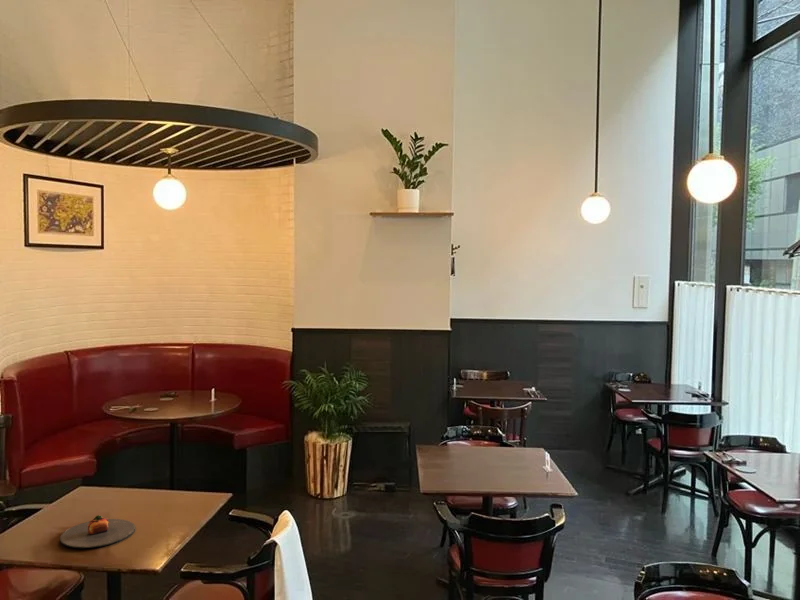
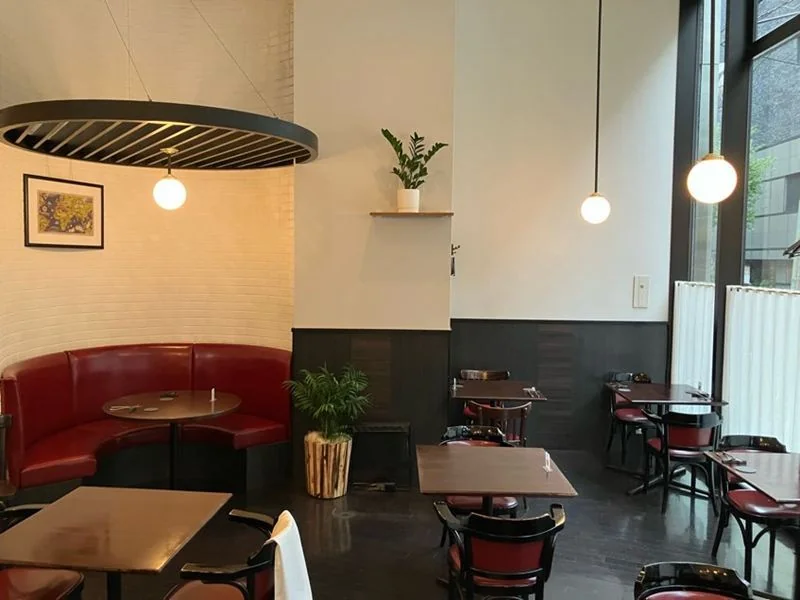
- plate (98, 524)
